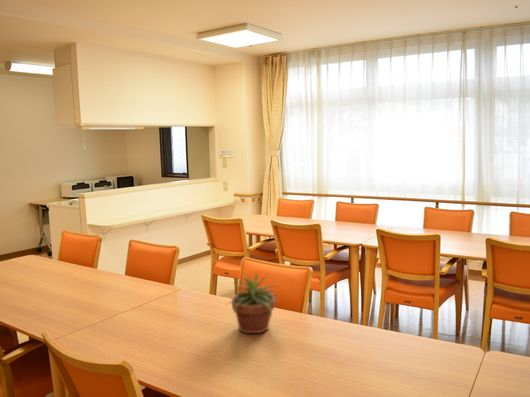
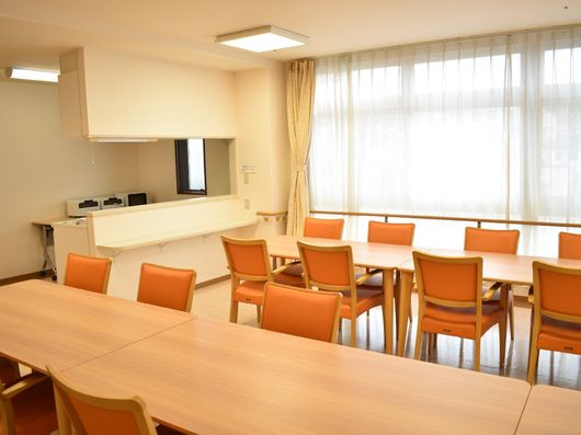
- potted plant (251, 301)
